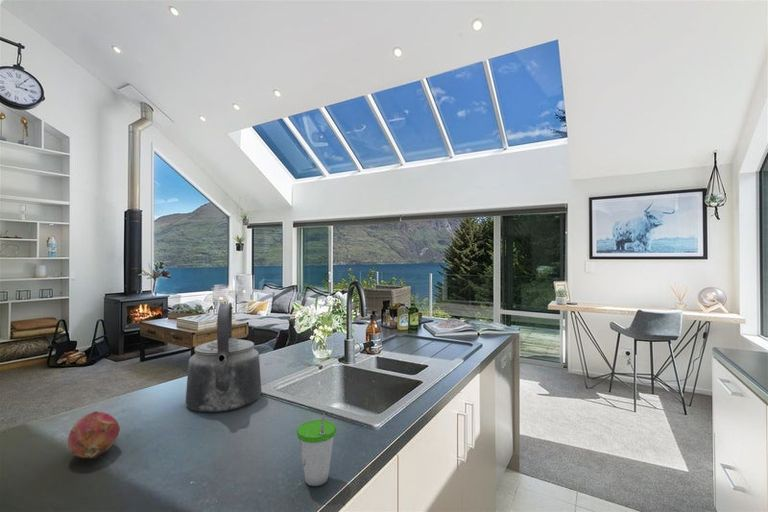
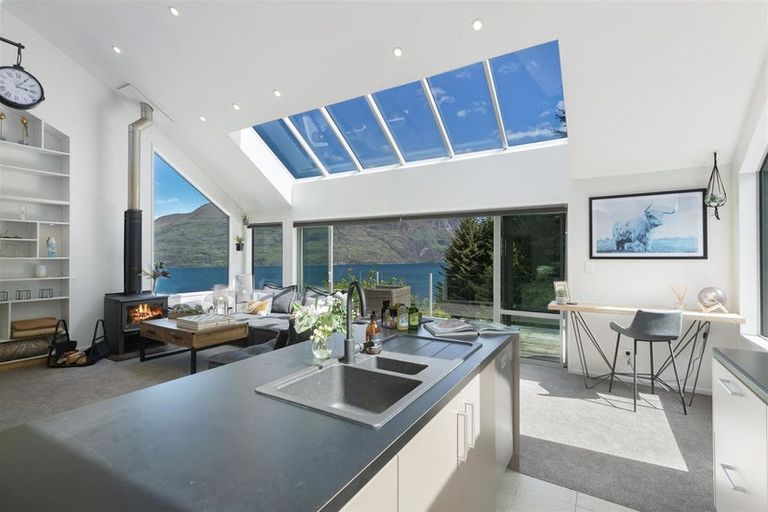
- kettle (224, 353)
- cup (316, 442)
- fruit (95, 431)
